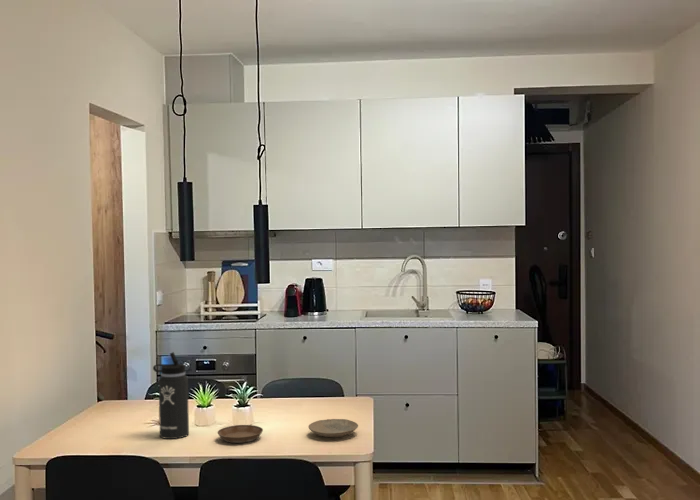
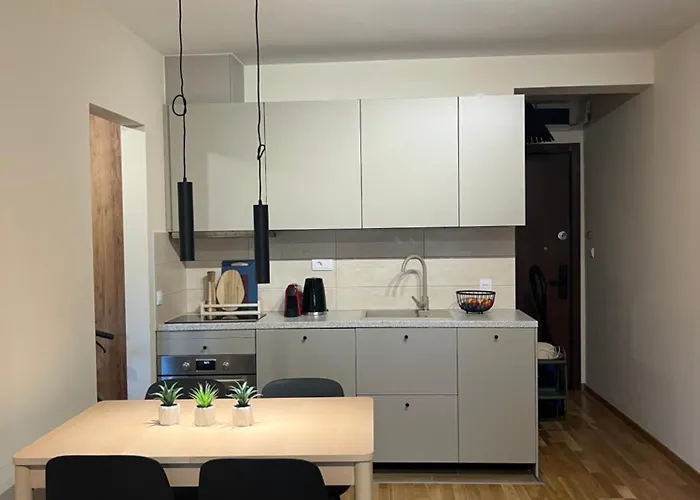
- thermos bottle (170, 393)
- saucer (240, 434)
- plate (333, 429)
